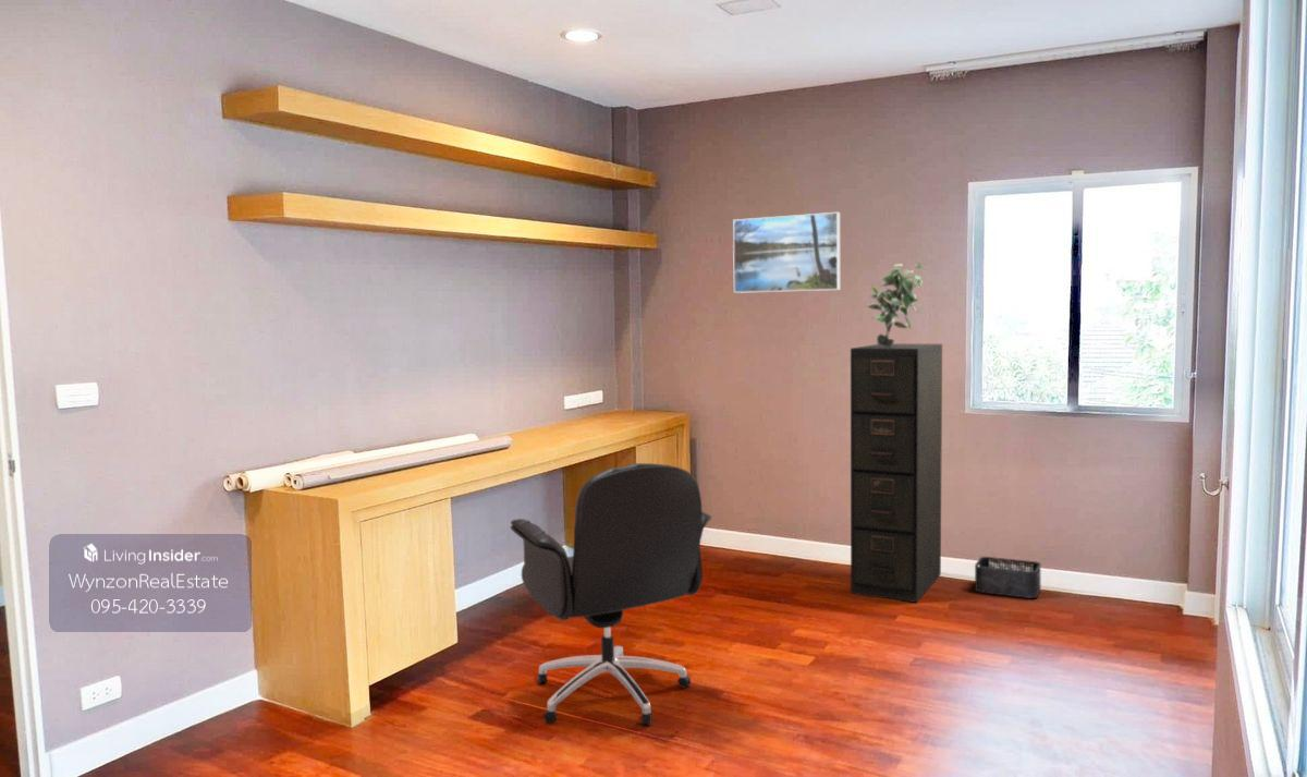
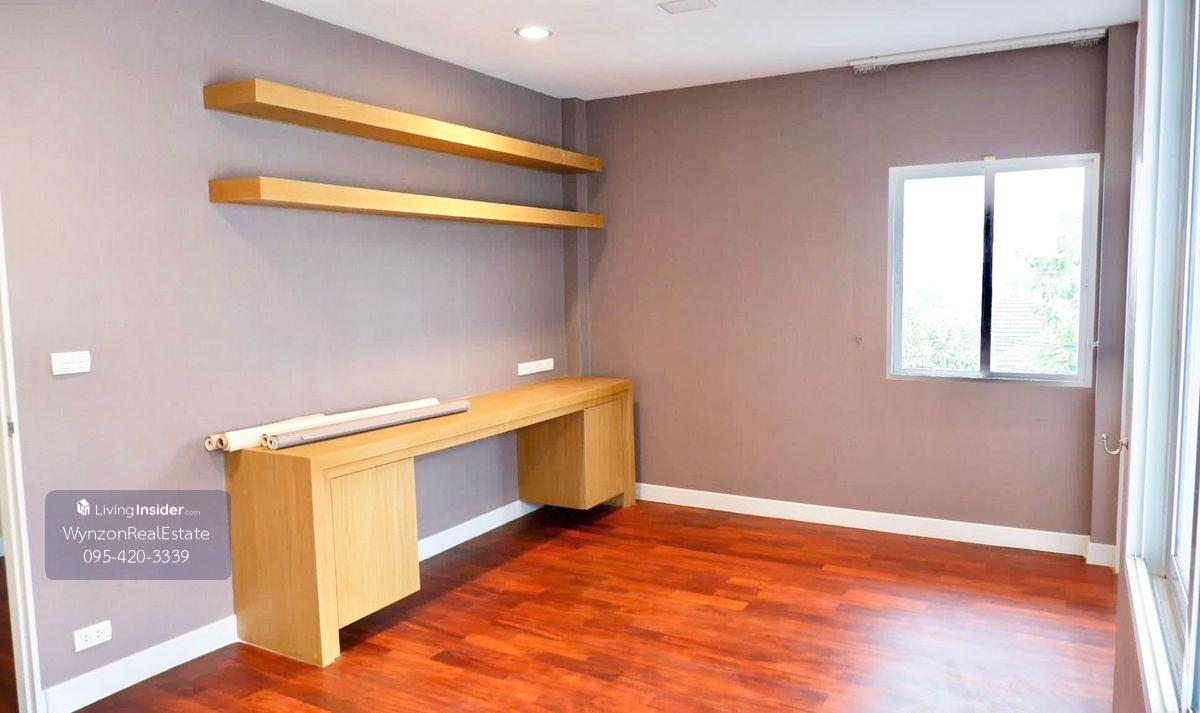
- storage bin (1007, 576)
- office chair (610, 578)
- potted plant (896, 305)
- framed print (784, 253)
- filing cabinet (896, 466)
